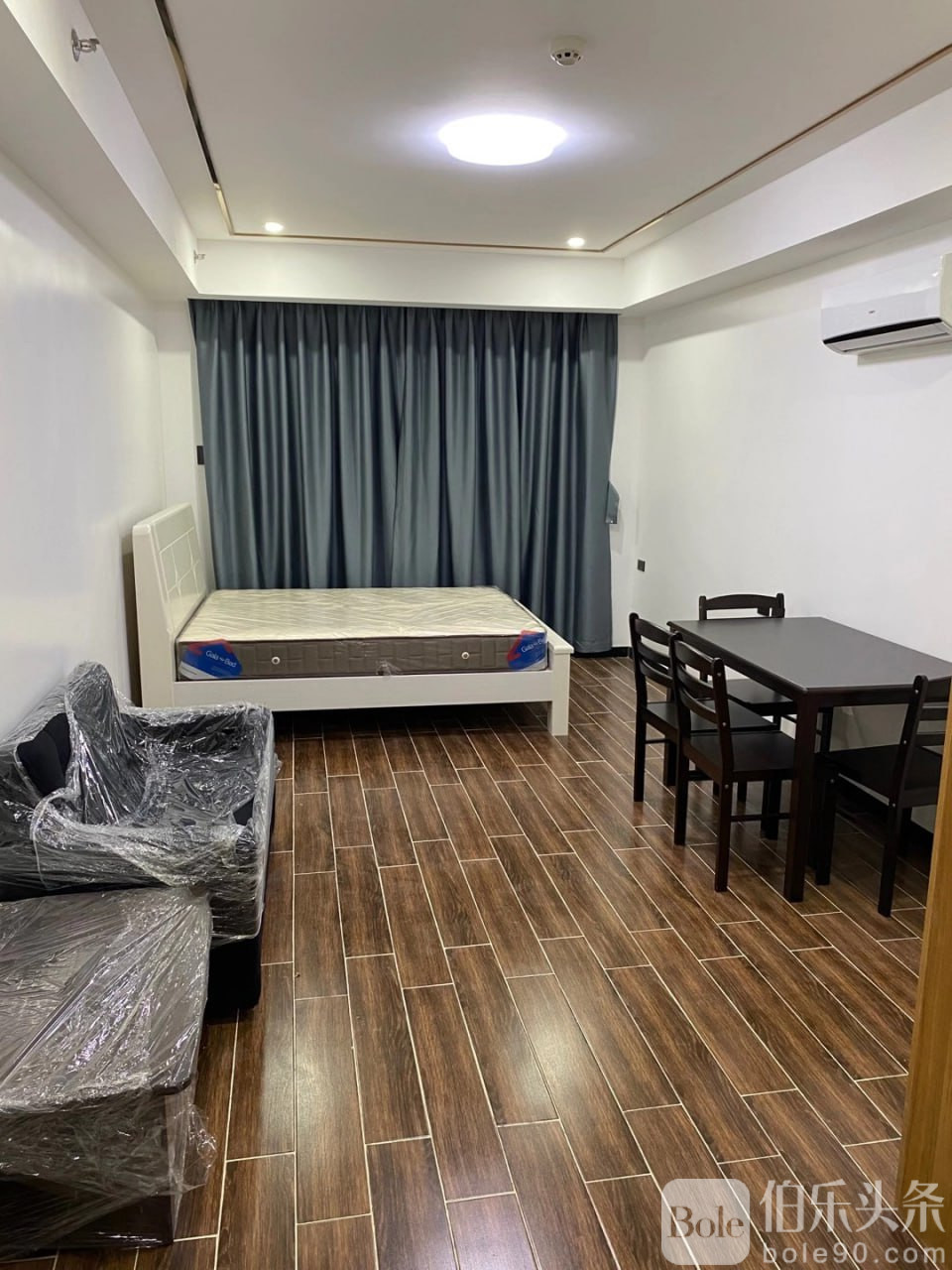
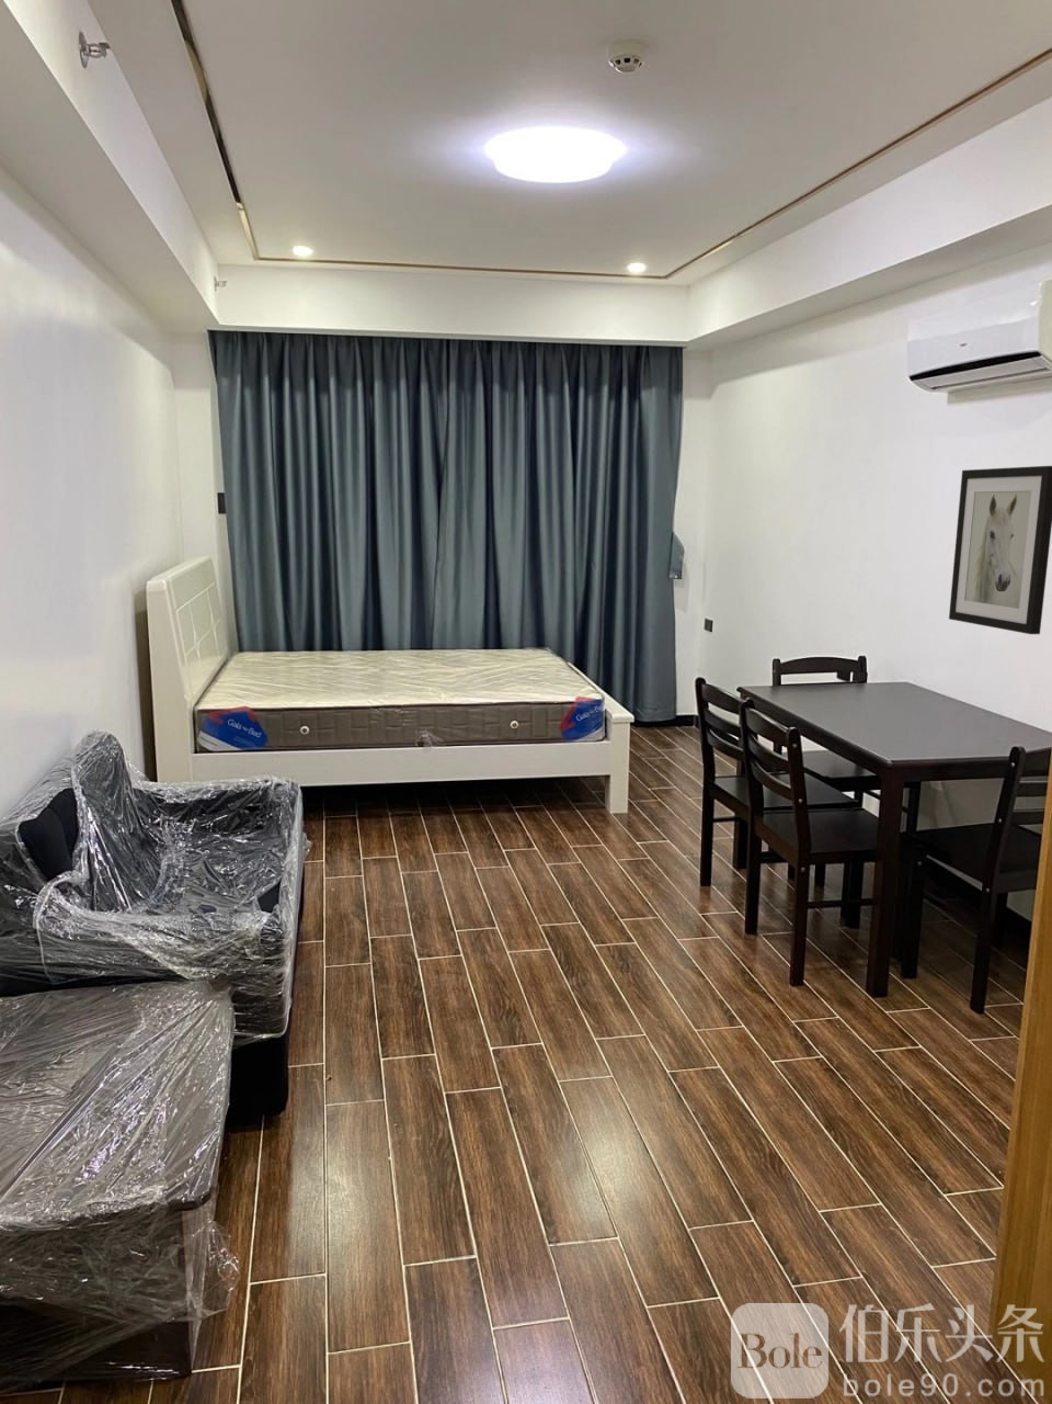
+ wall art (998, 548)
